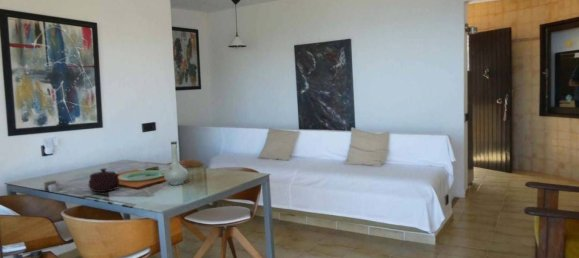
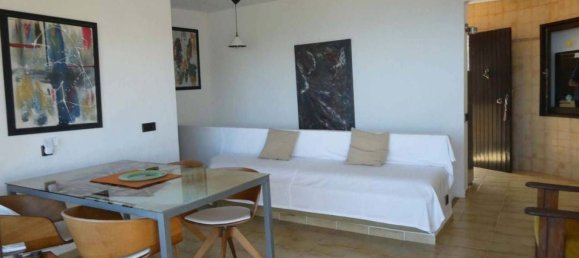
- vase (175, 162)
- teapot (104, 179)
